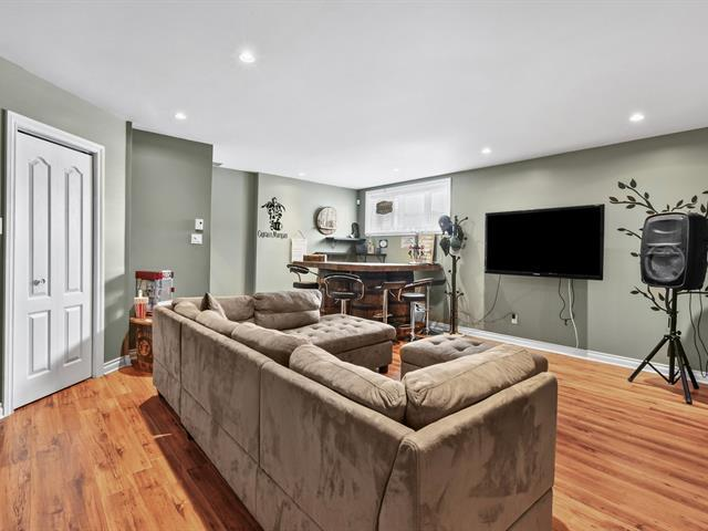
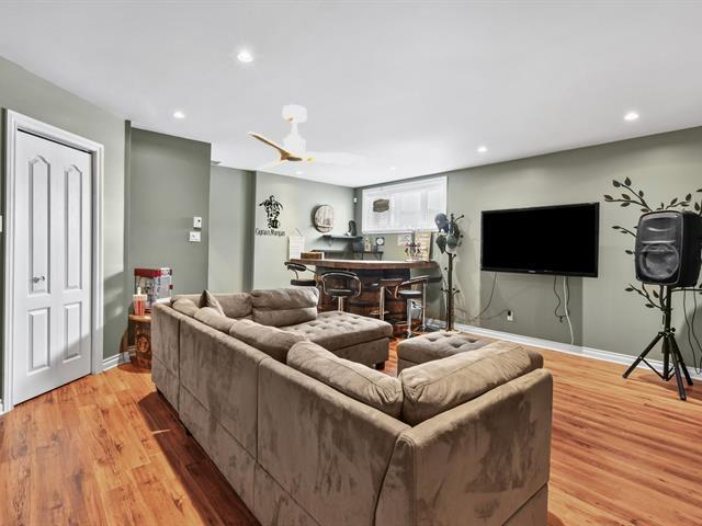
+ ceiling fan (303, 139)
